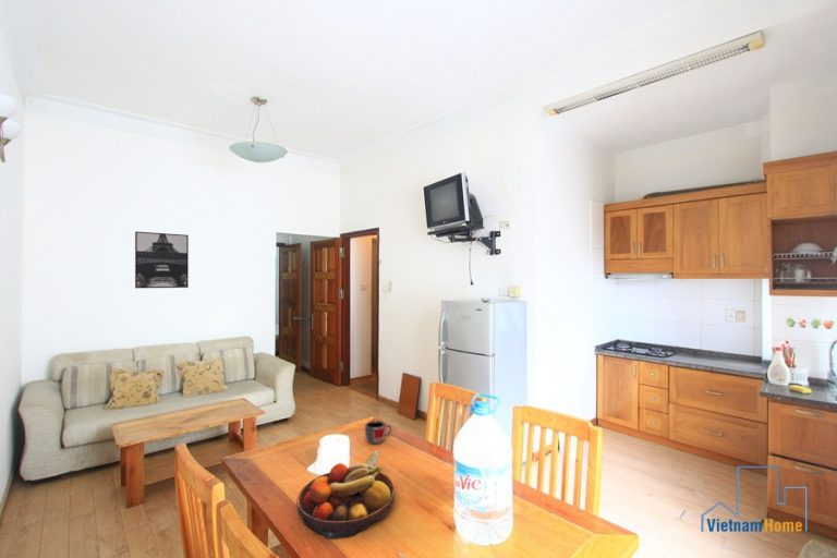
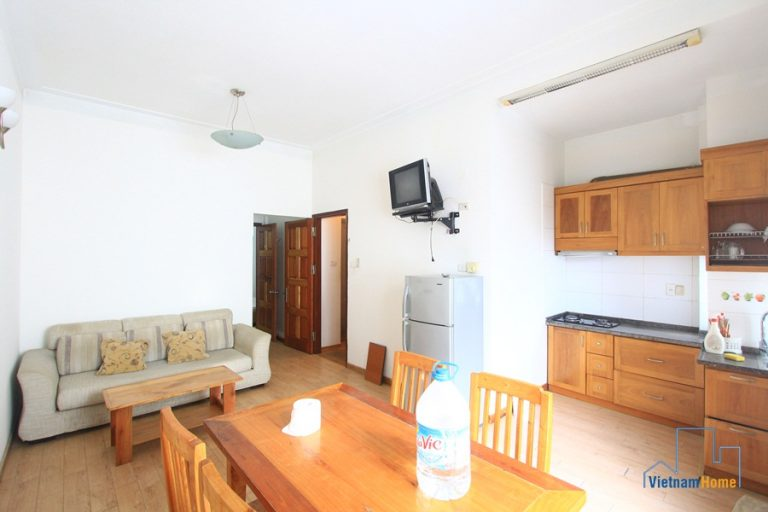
- fruit bowl (347, 487)
- mug (378, 432)
- wall art (162, 260)
